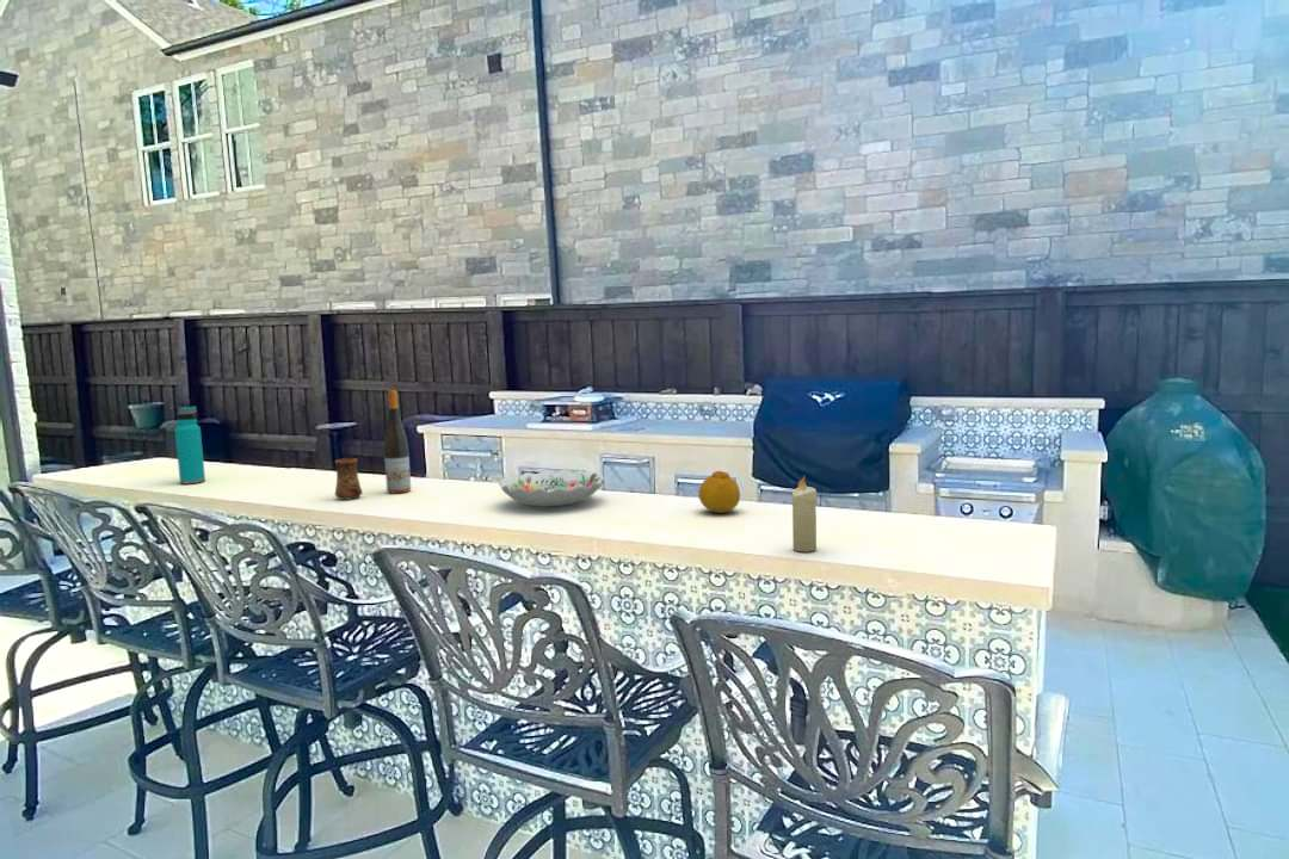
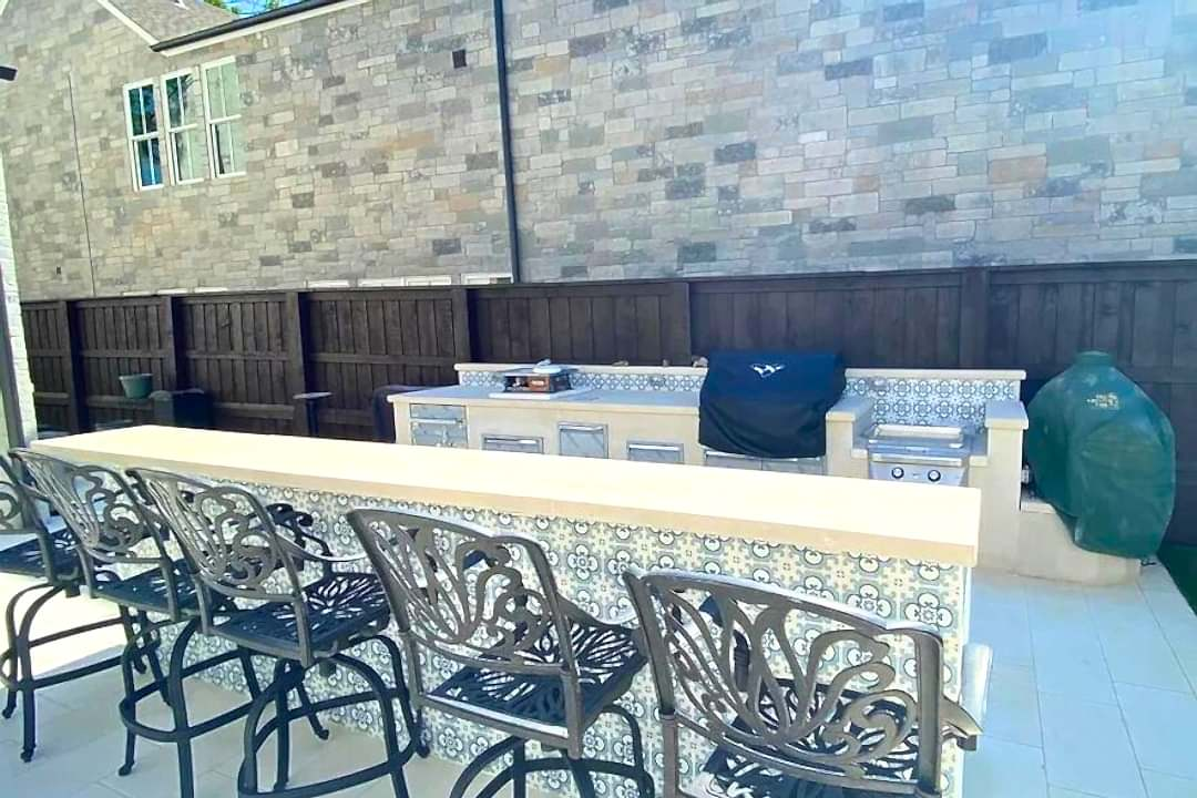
- decorative bowl (553, 490)
- fruit (720, 492)
- water bottle (189, 444)
- candle (804, 512)
- cup (347, 478)
- wine bottle (395, 440)
